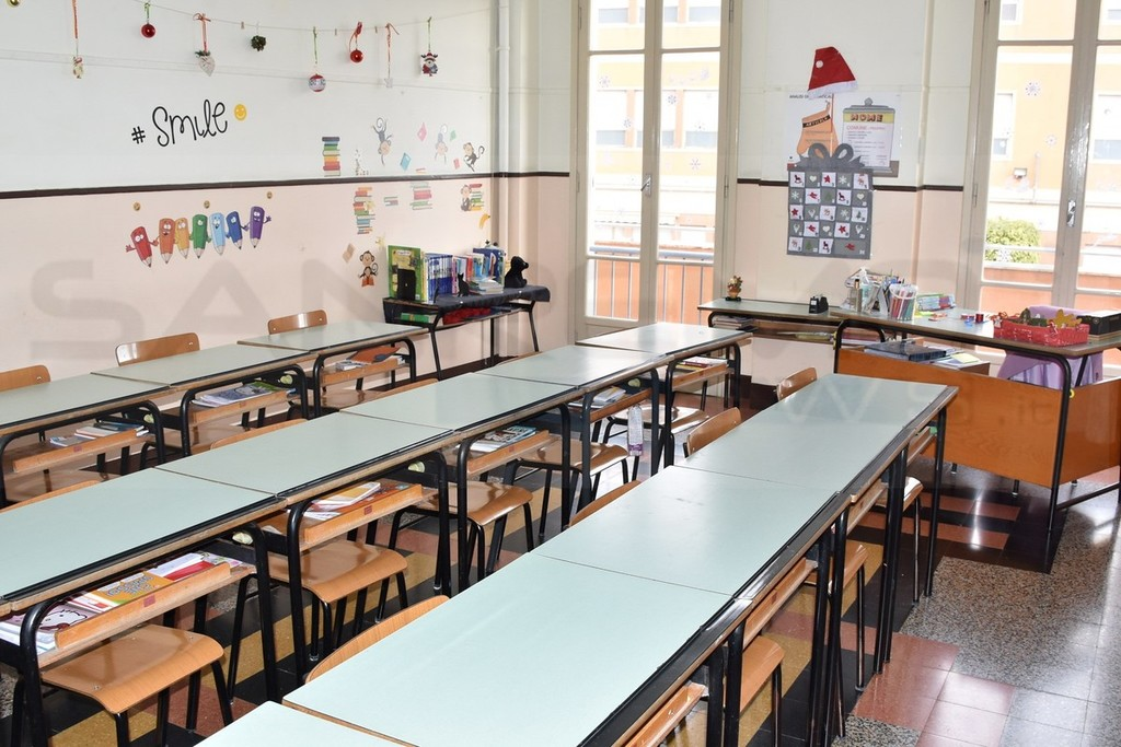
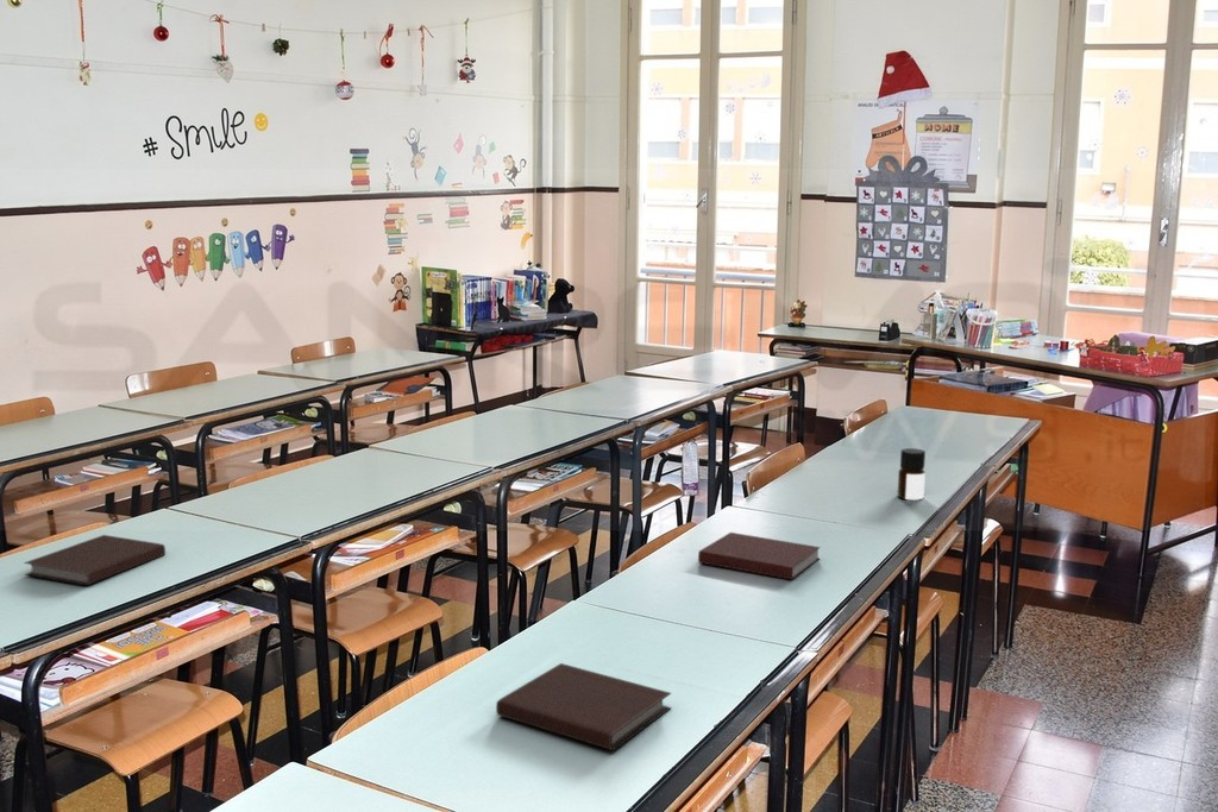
+ bottle (911, 473)
+ notebook (759, 554)
+ notebook (584, 704)
+ notebook (96, 559)
